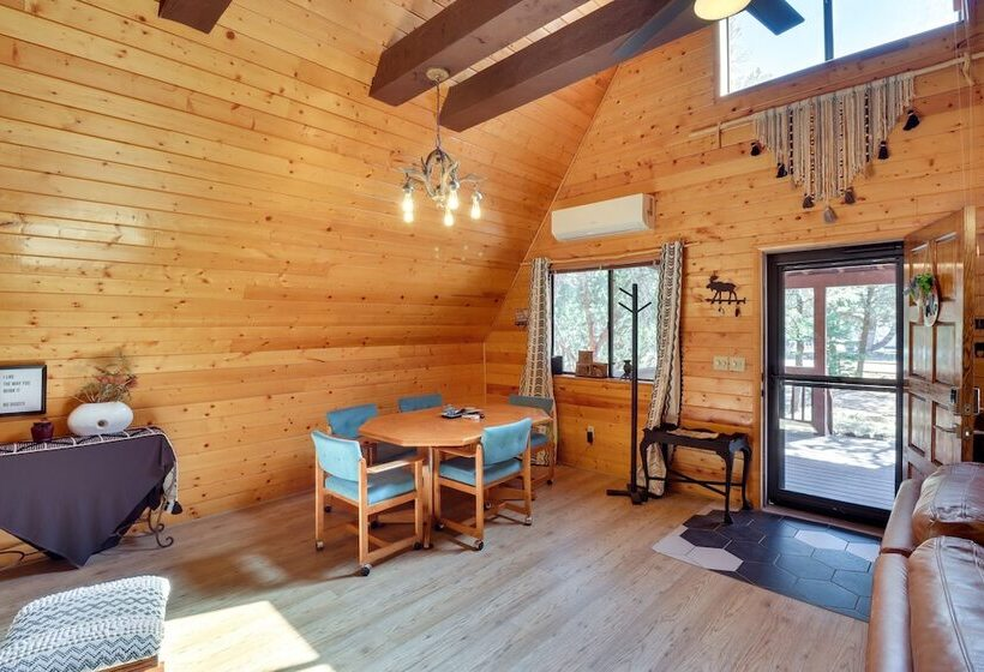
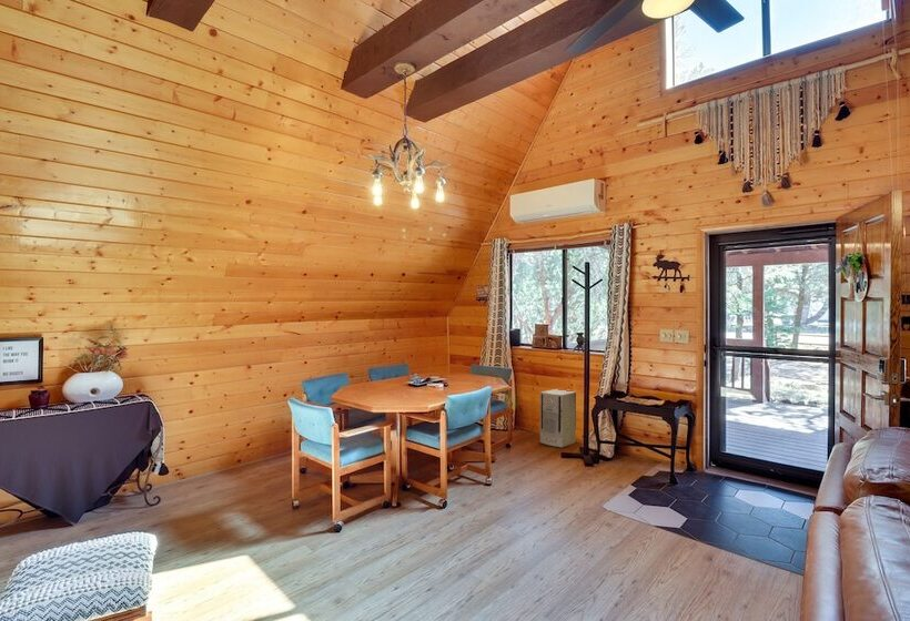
+ air purifier (558, 417)
